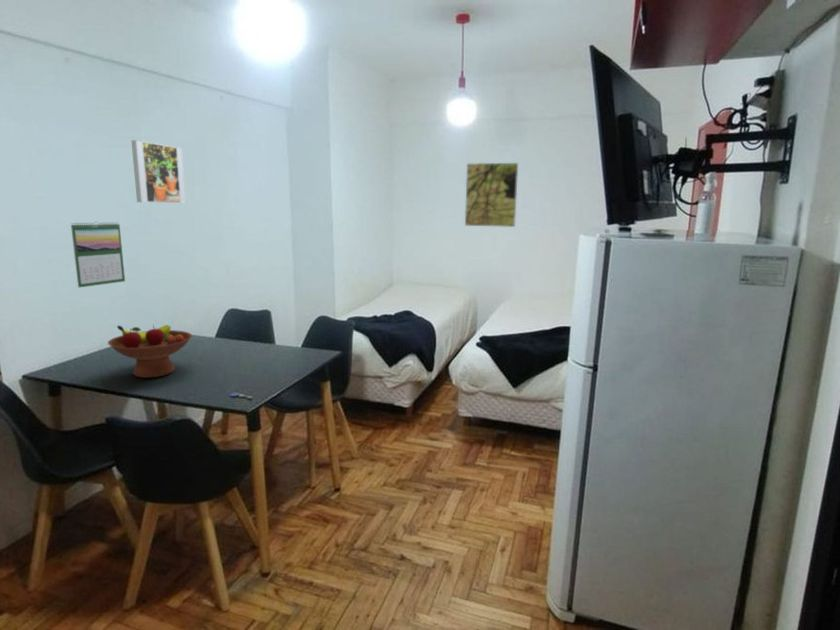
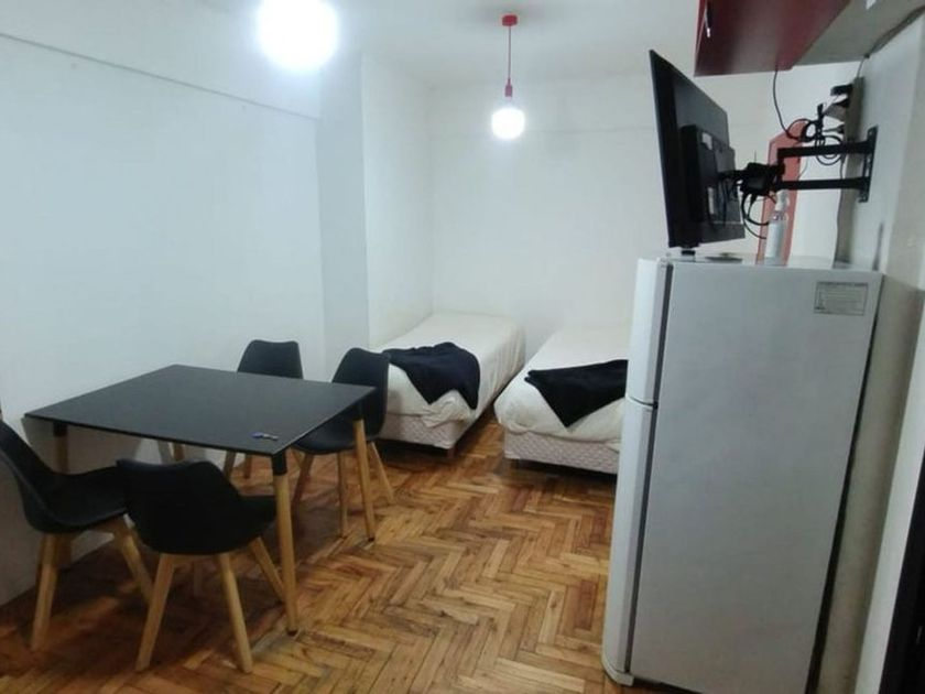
- fruit bowl (152, 349)
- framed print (160, 174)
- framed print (490, 195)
- calendar (99, 253)
